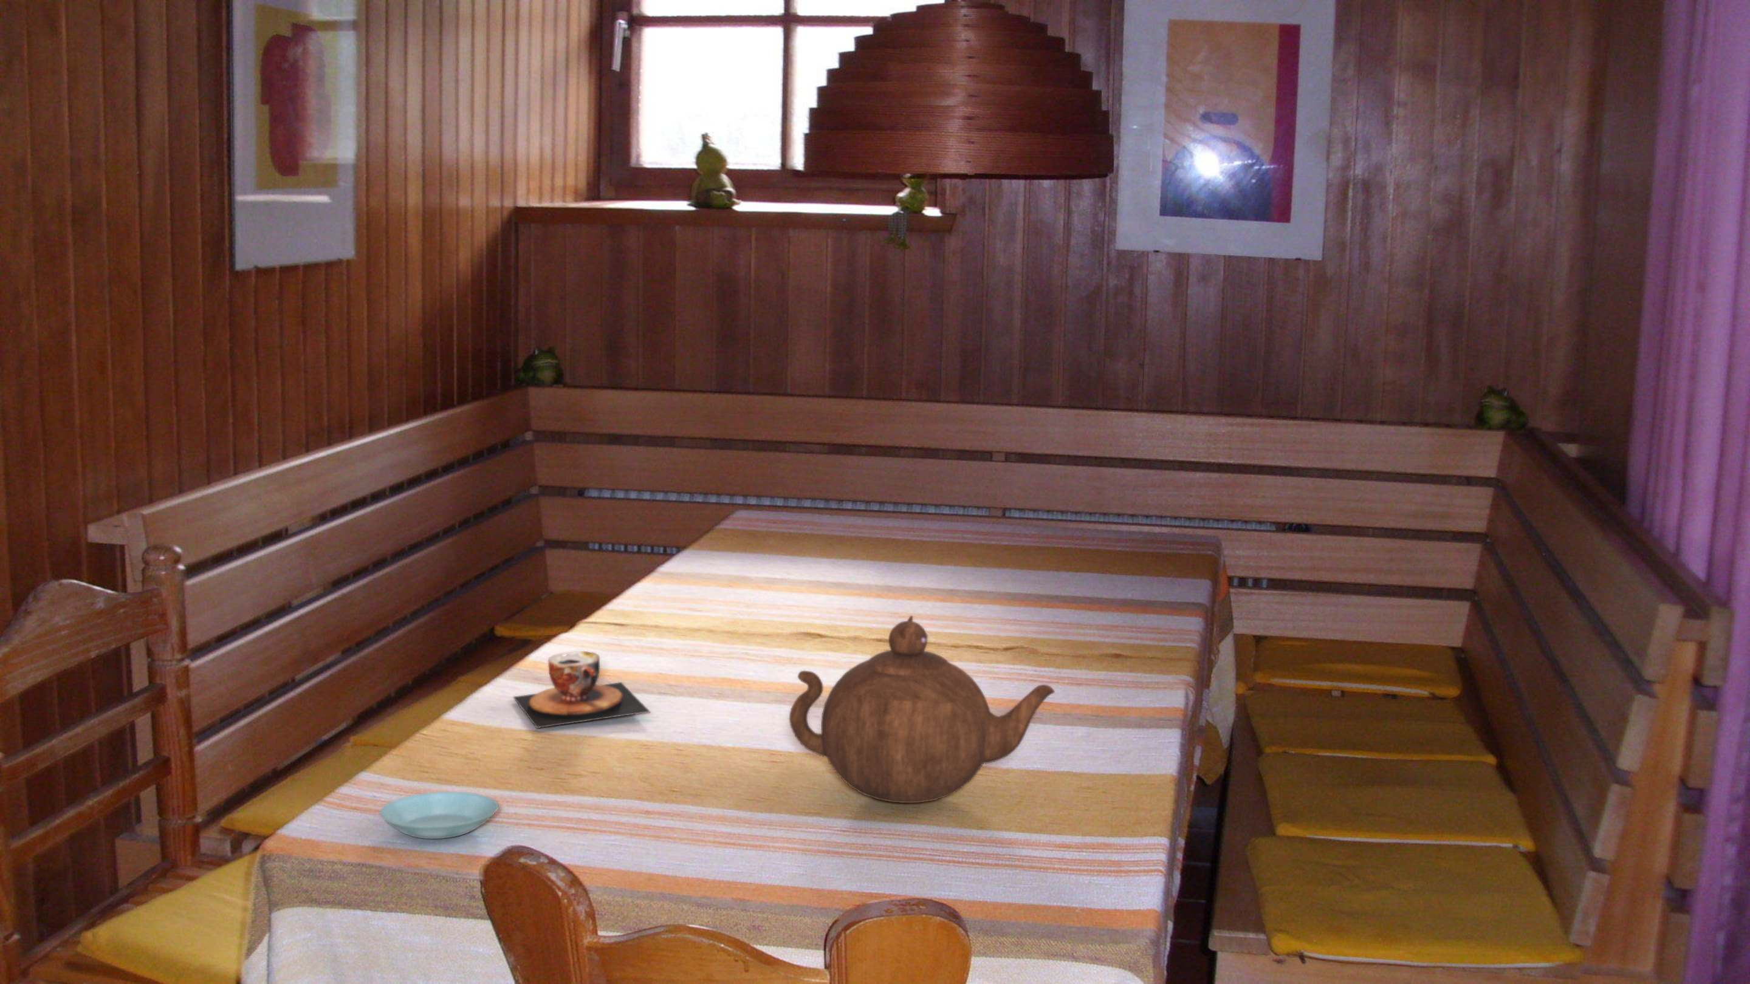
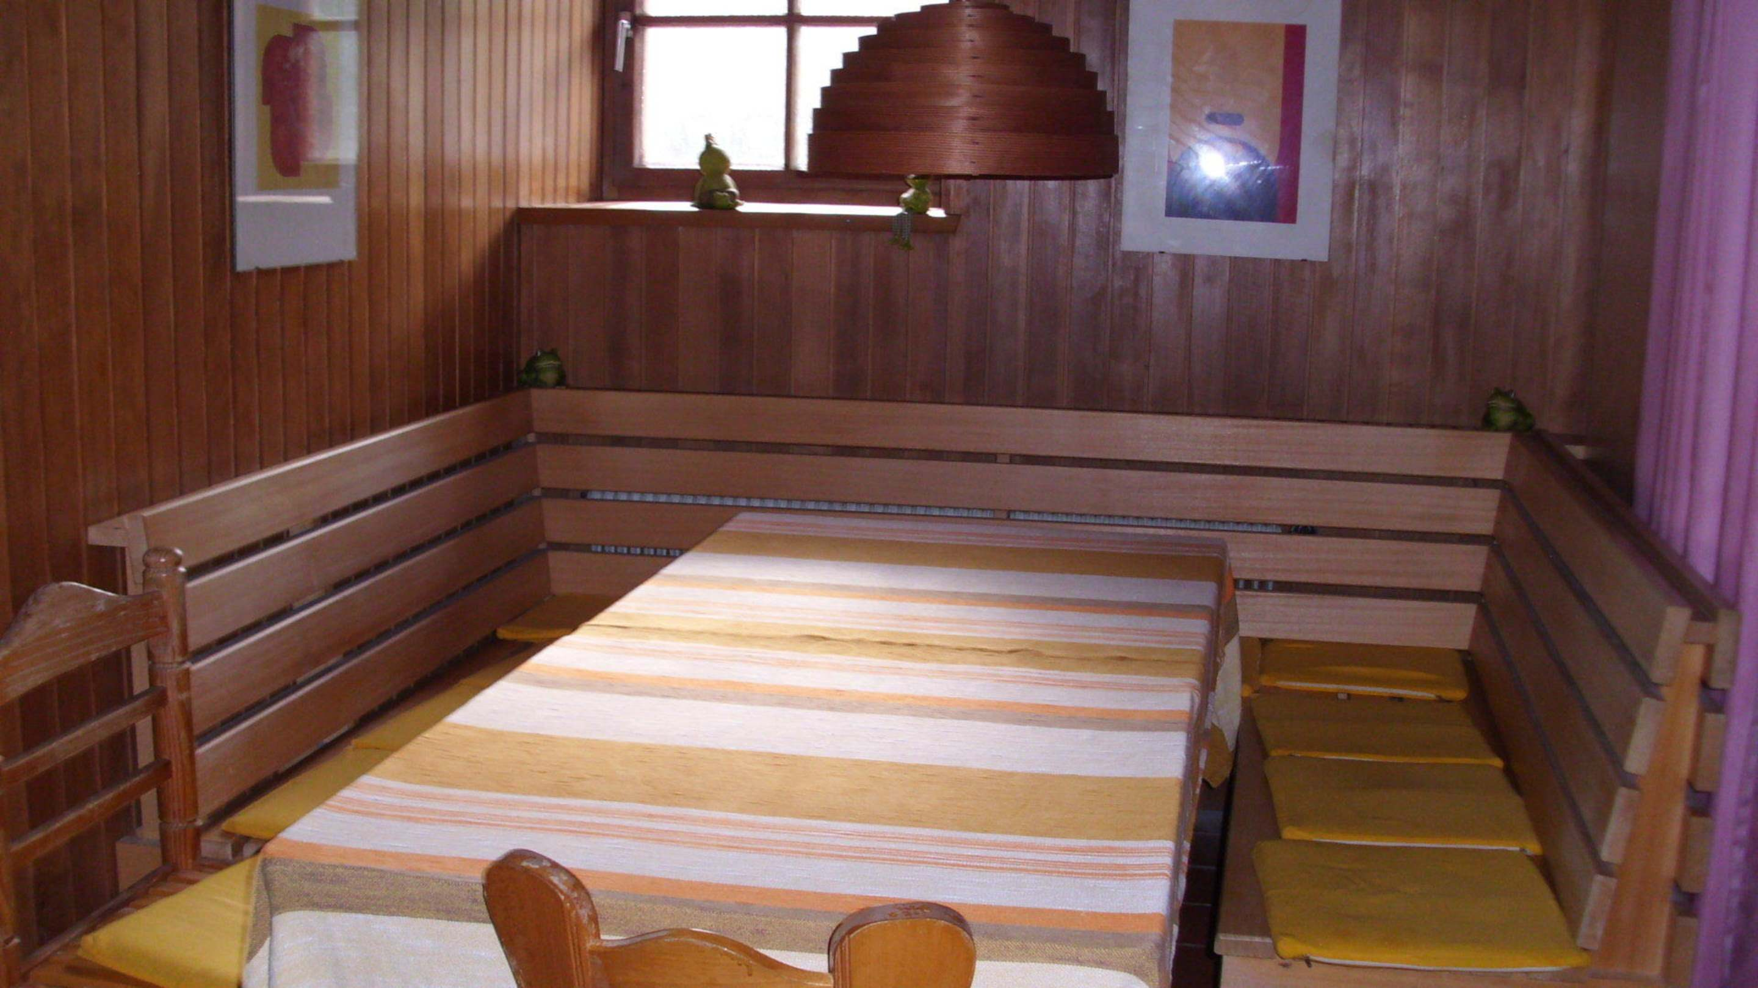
- teapot (919, 710)
- teacup (581, 682)
- saucer (440, 818)
